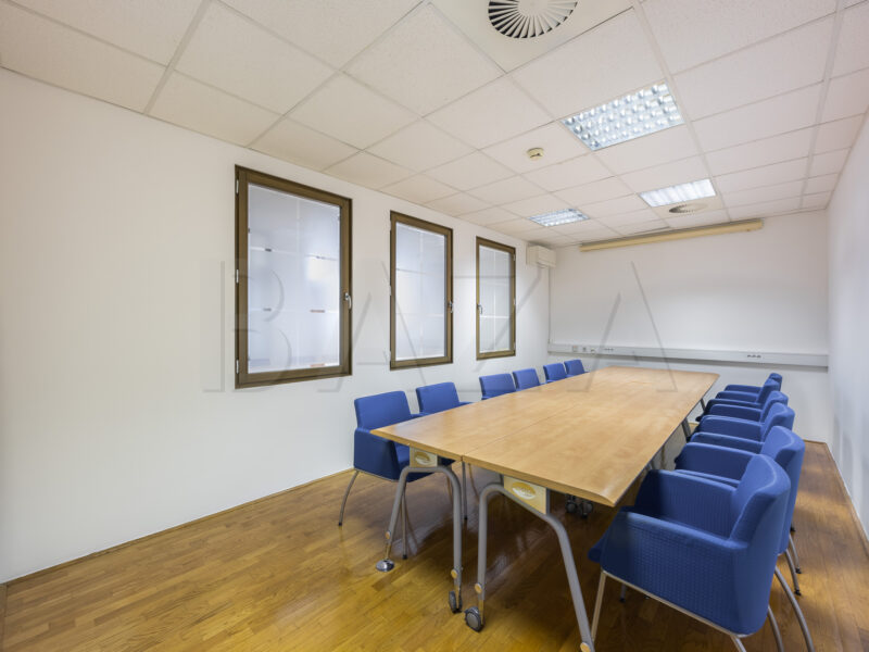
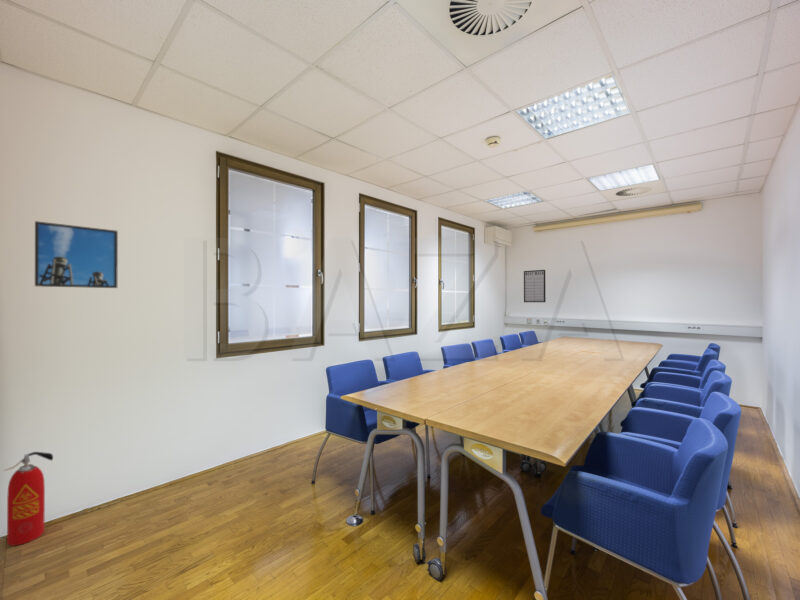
+ writing board (534, 286)
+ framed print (78, 256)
+ fire extinguisher (29, 495)
